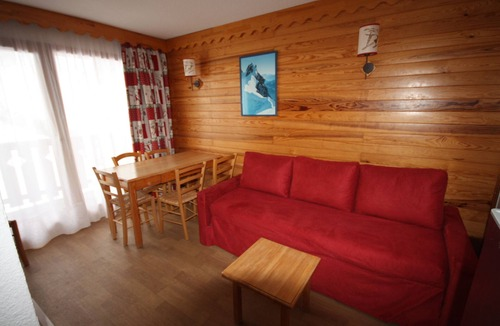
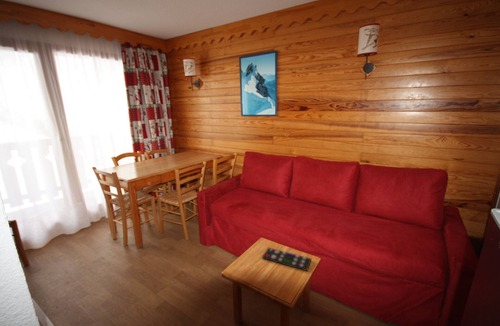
+ remote control (286, 258)
